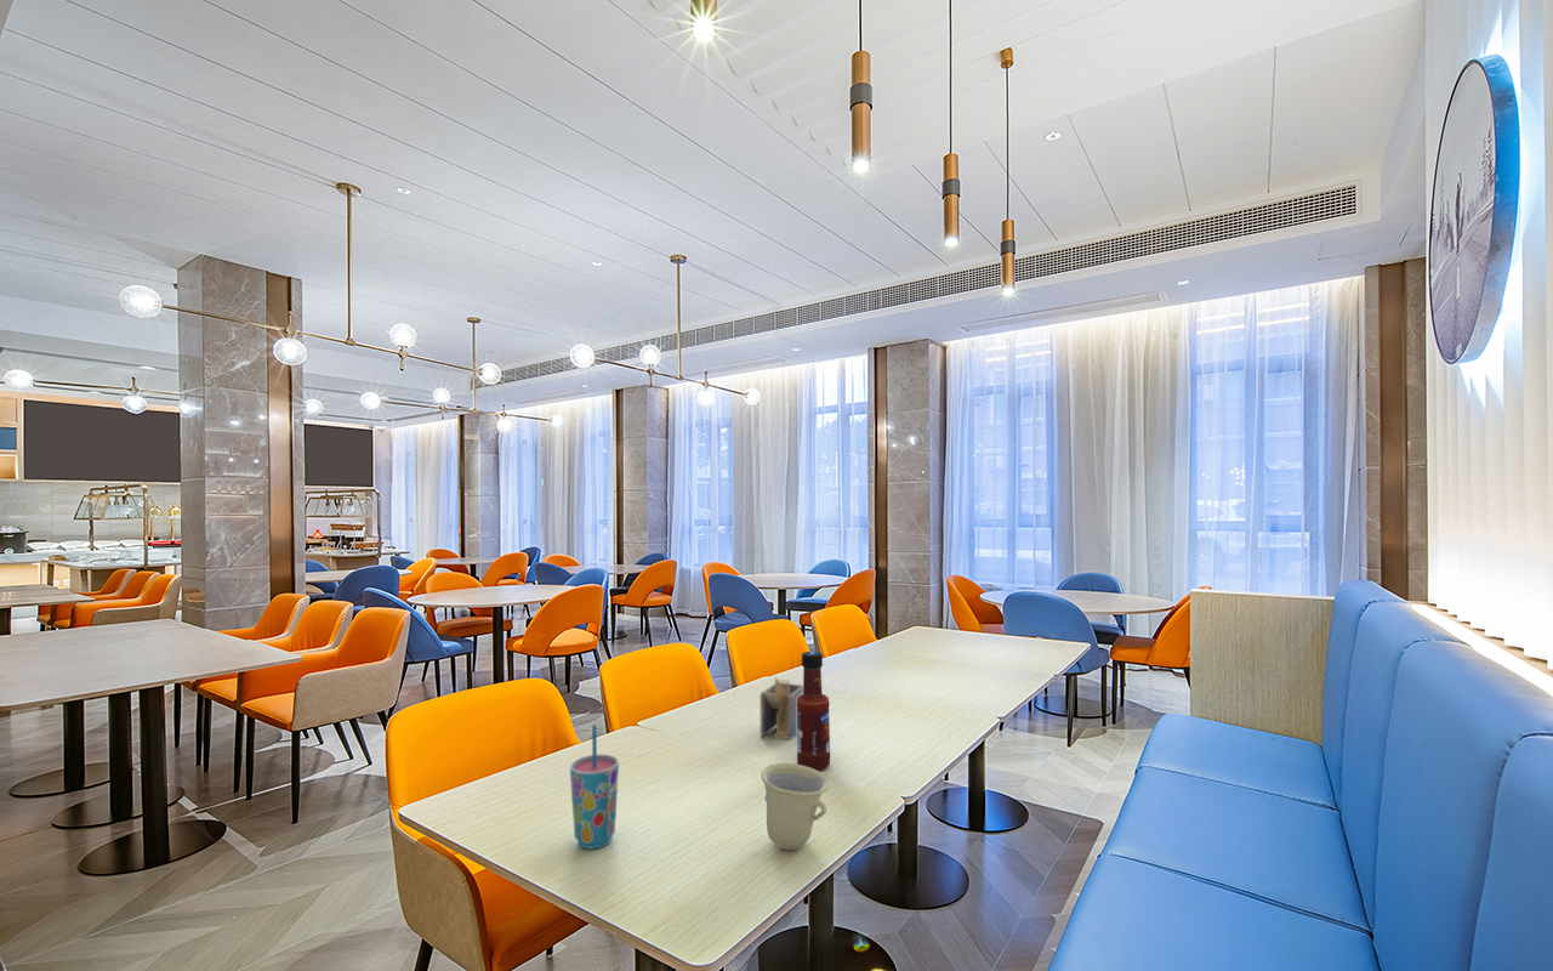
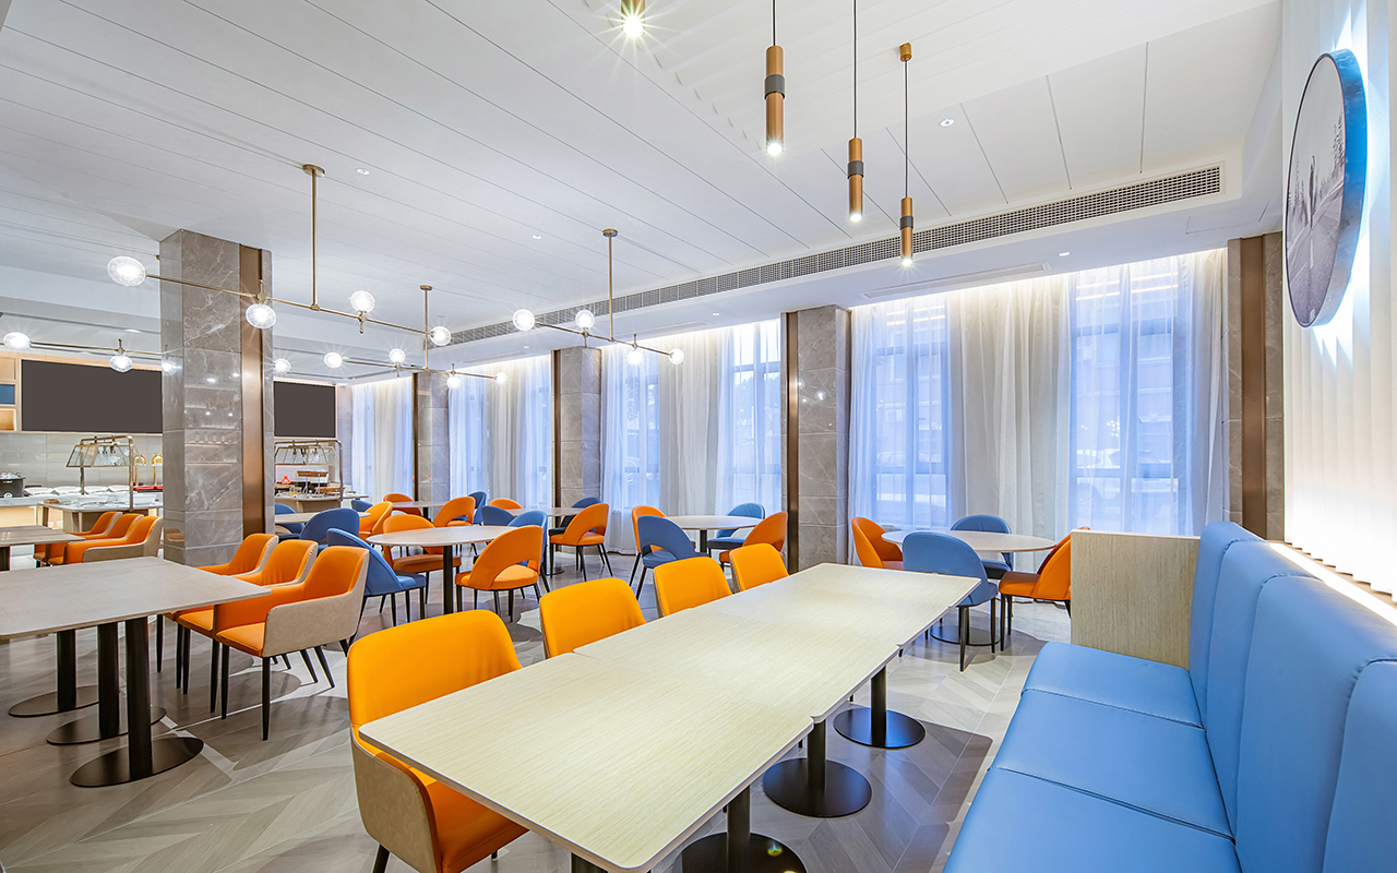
- cup (795, 807)
- cup (595, 783)
- napkin holder (783, 703)
- tabasco sauce (813, 709)
